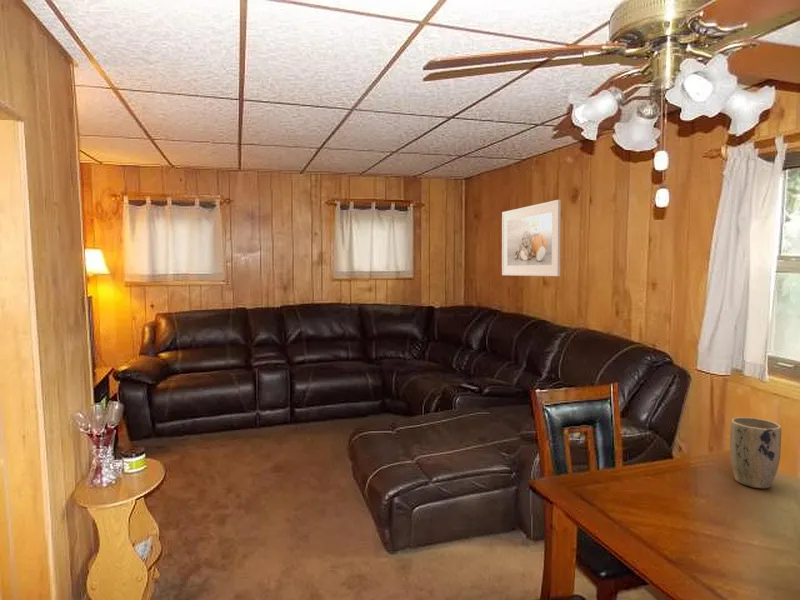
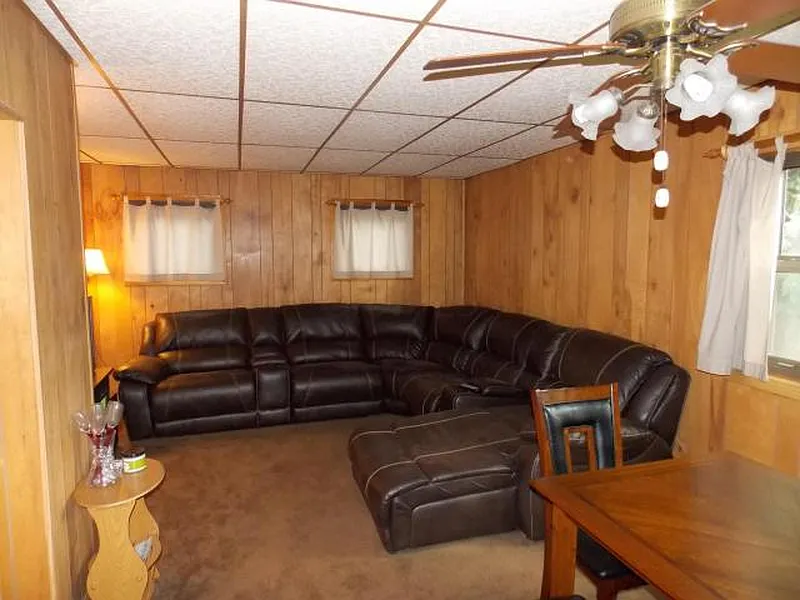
- plant pot (754, 452)
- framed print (528, 241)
